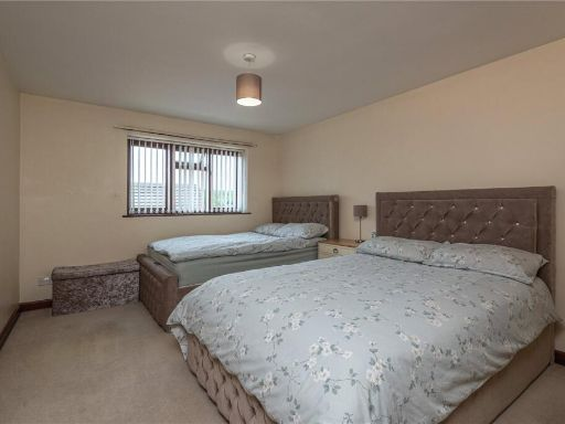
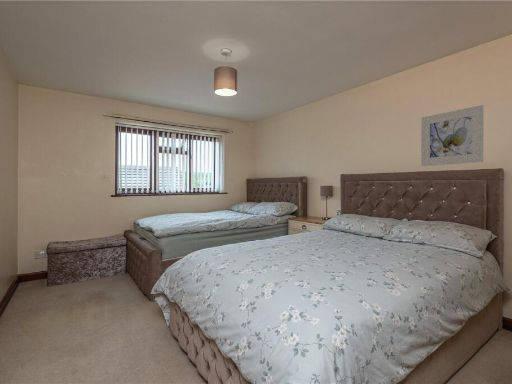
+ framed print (449, 138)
